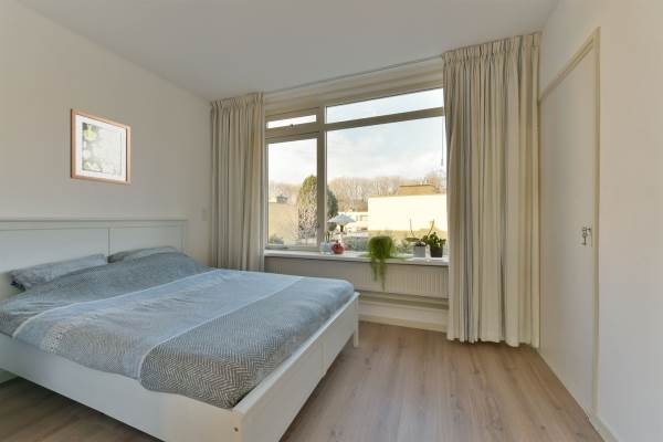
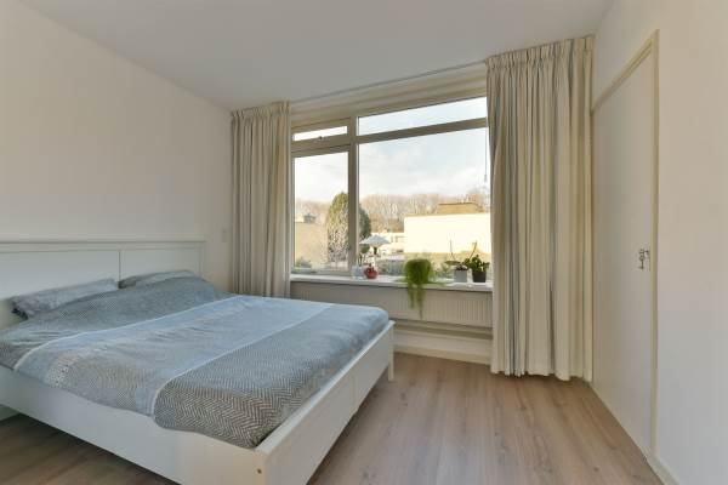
- wall art (103, 149)
